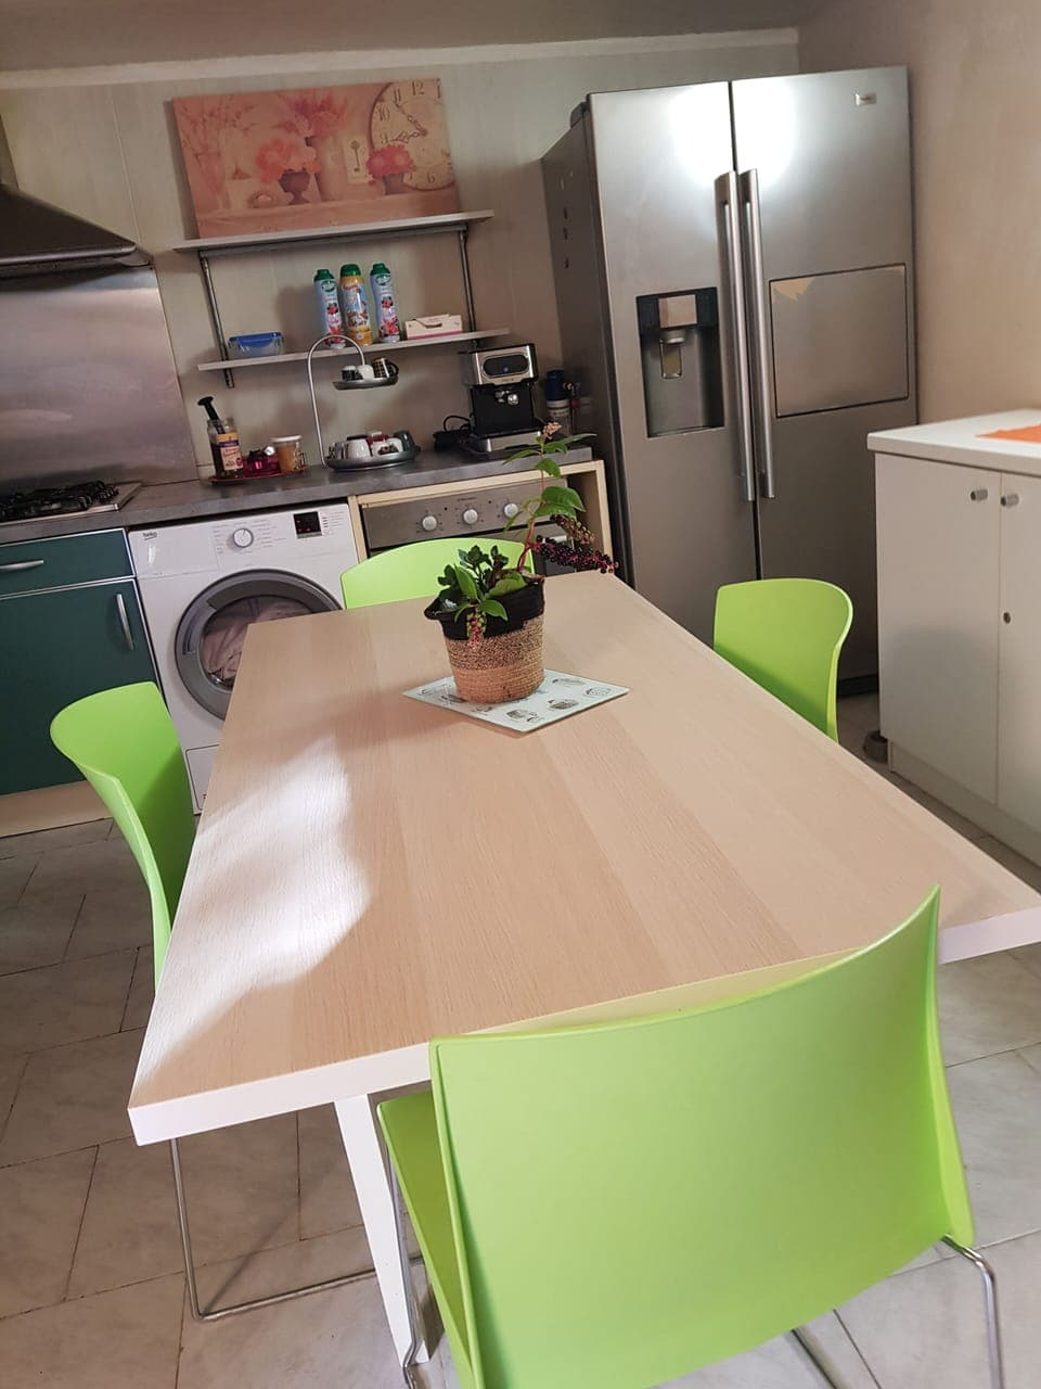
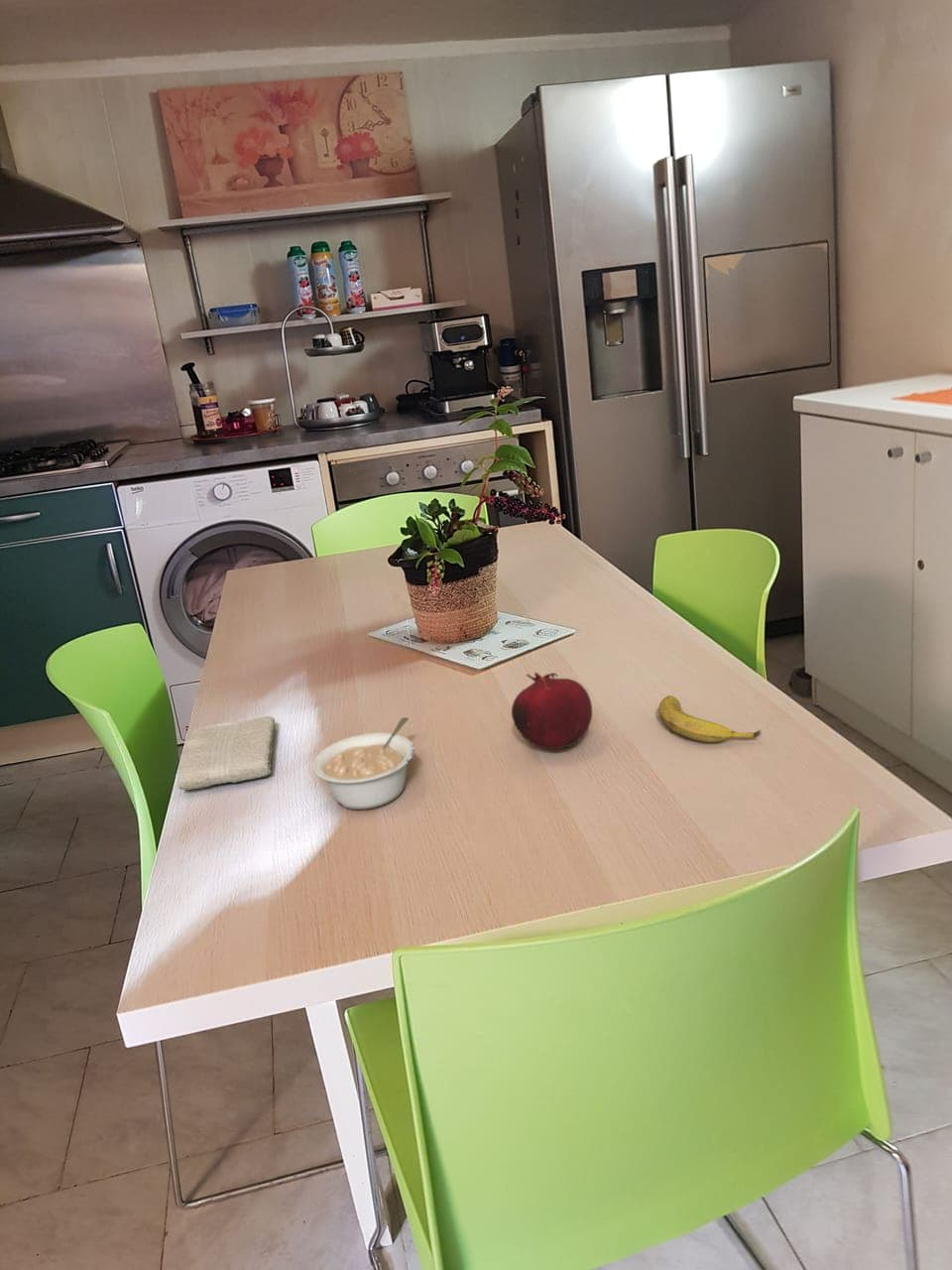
+ legume (366, 768)
+ fruit (552, 709)
+ washcloth (229, 749)
+ banana (699, 718)
